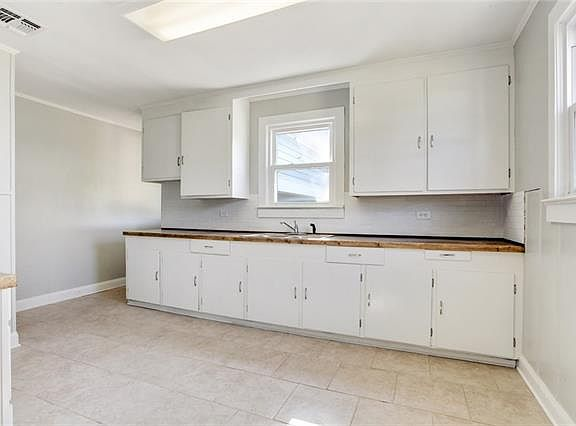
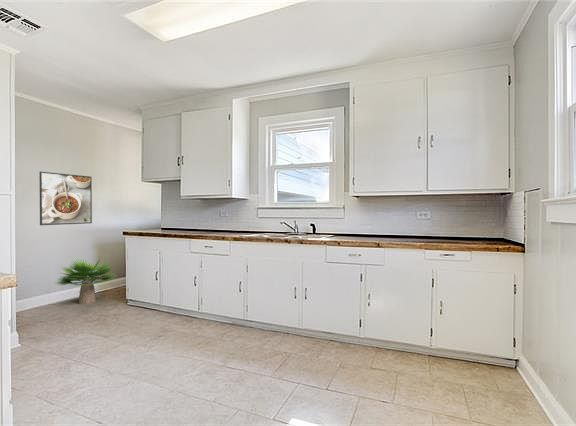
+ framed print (67, 199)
+ potted plant (86, 279)
